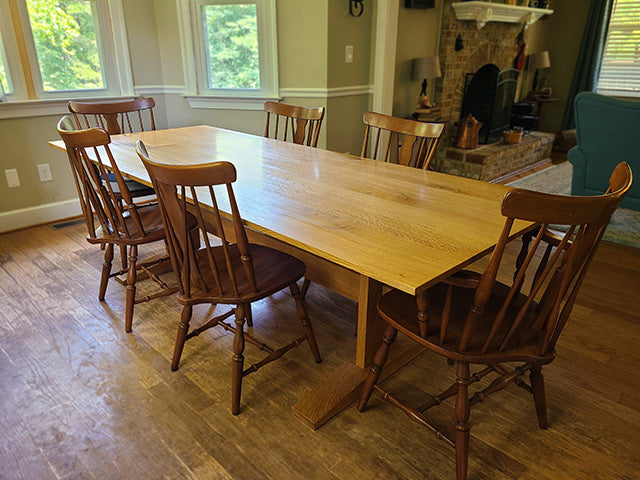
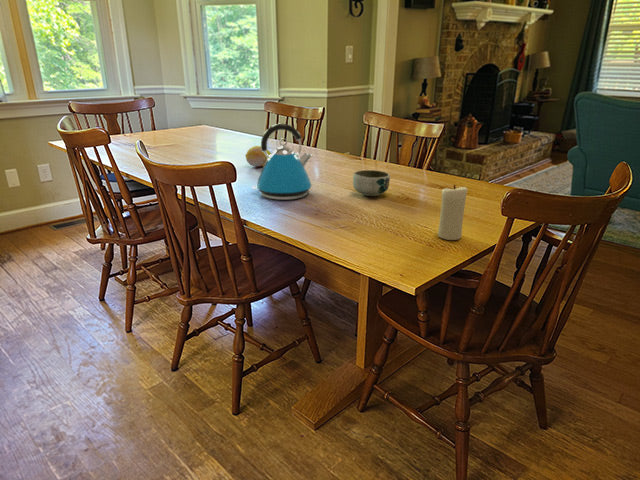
+ fruit (259, 155)
+ candle (451, 210)
+ kettle (281, 159)
+ bowl (371, 183)
